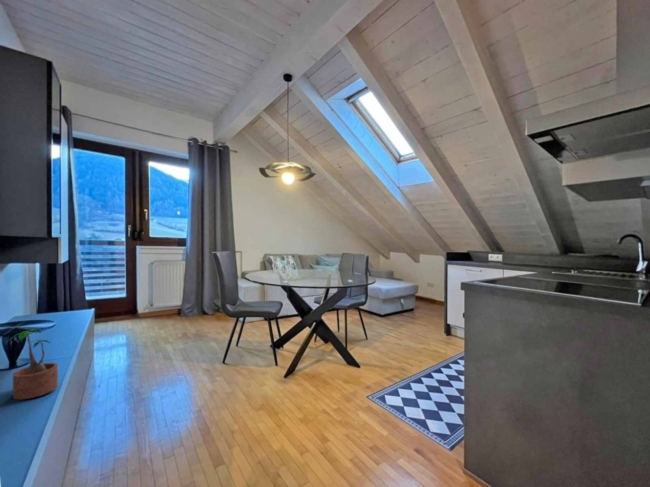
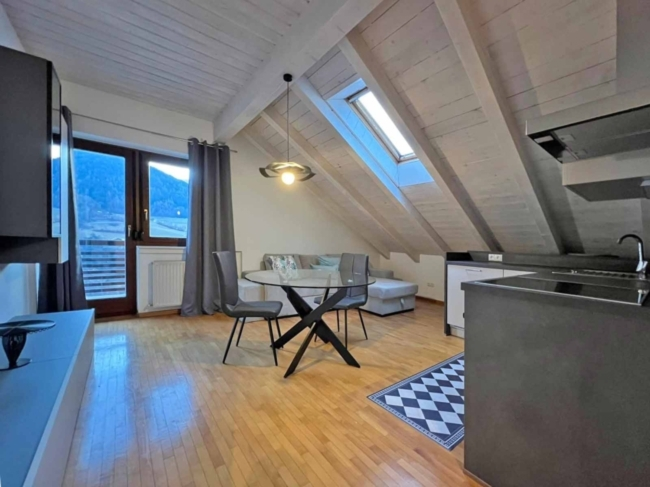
- potted plant (31, 360)
